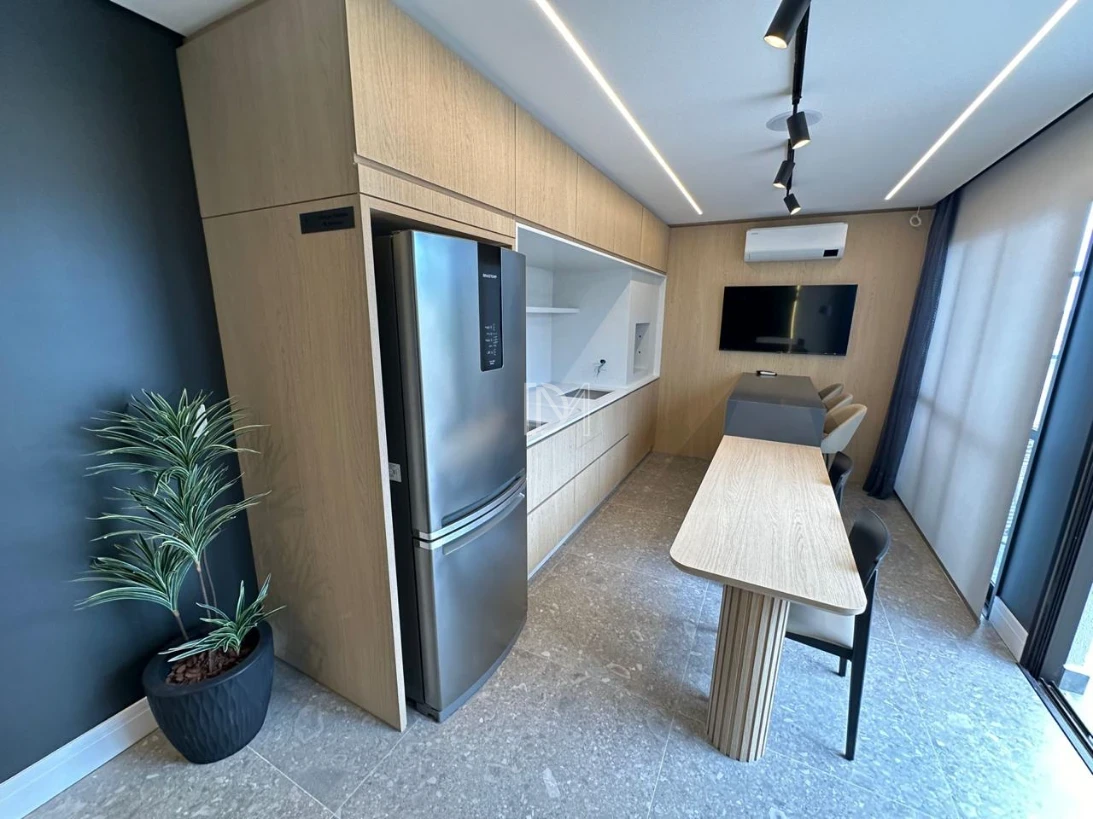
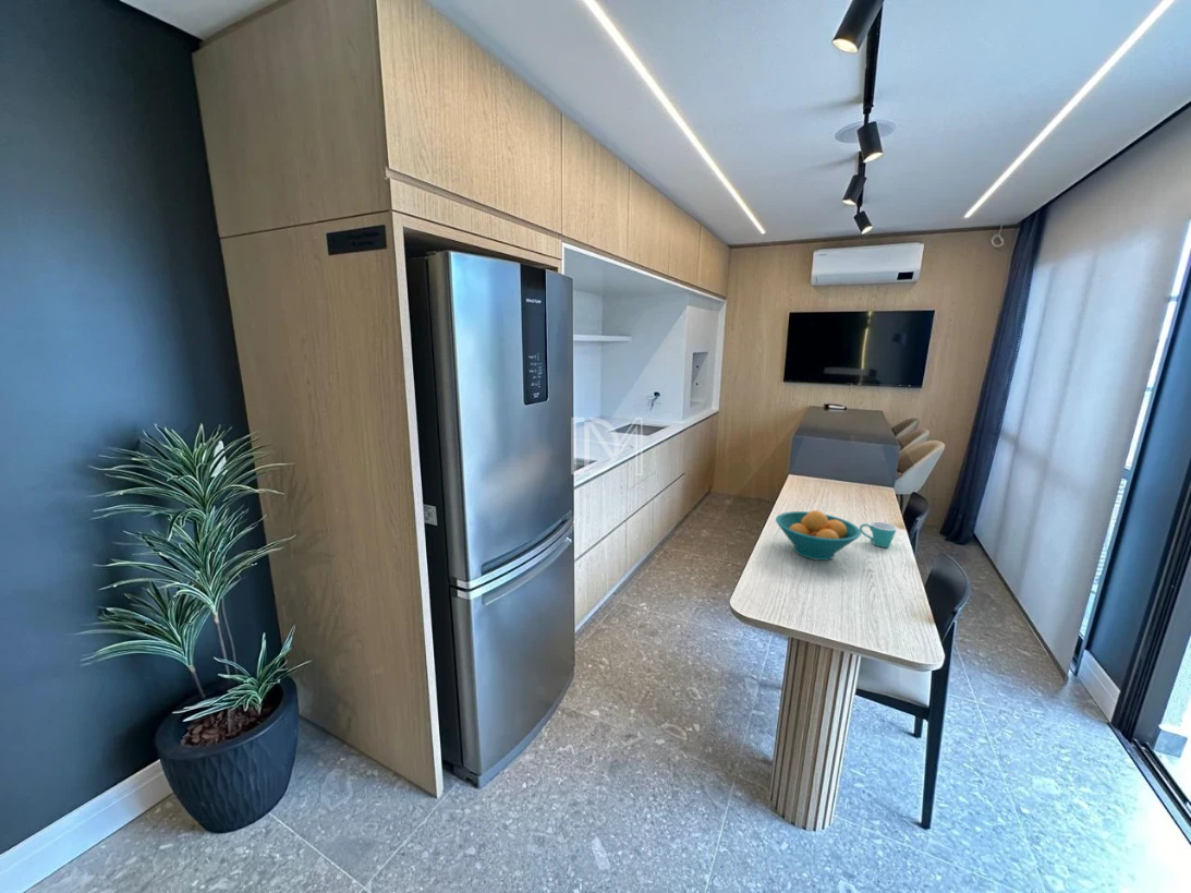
+ mug (876, 533)
+ fruit bowl (815, 532)
